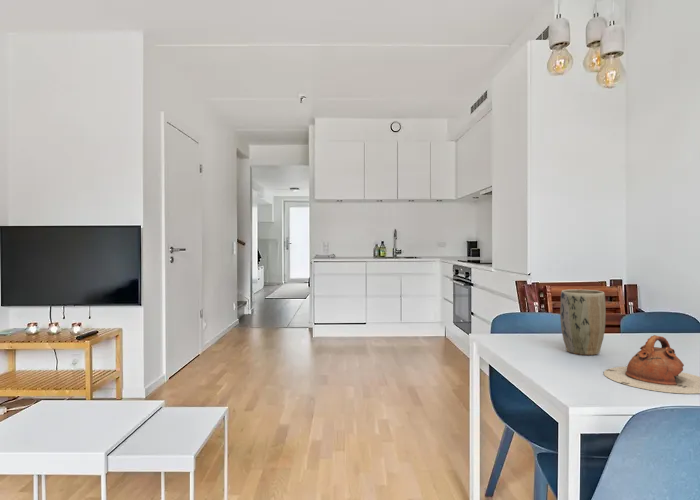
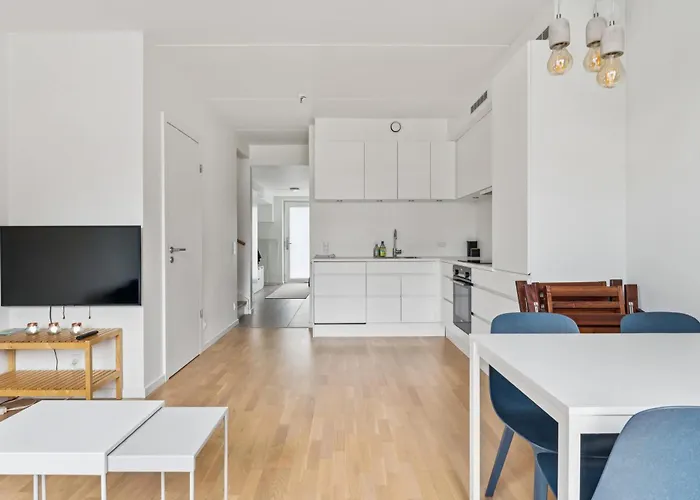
- teapot (657, 357)
- plant pot (582, 321)
